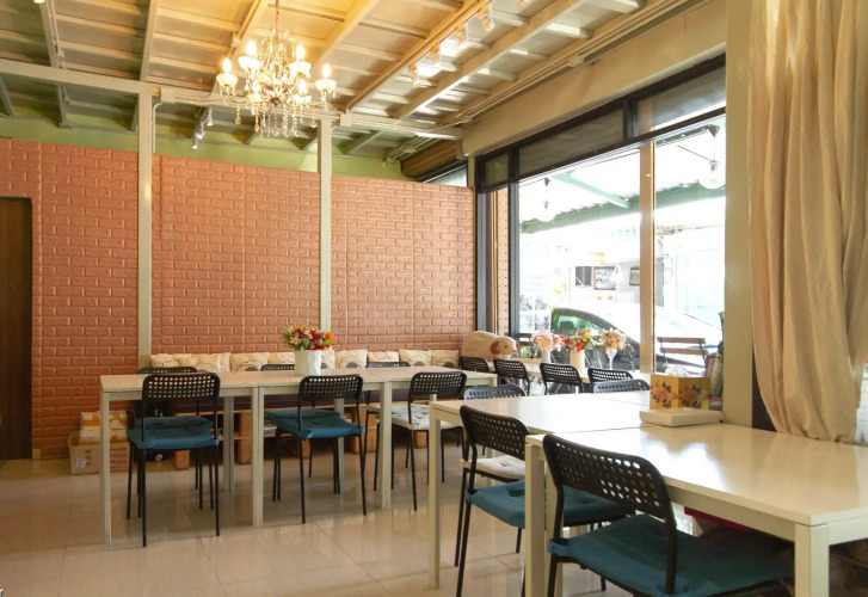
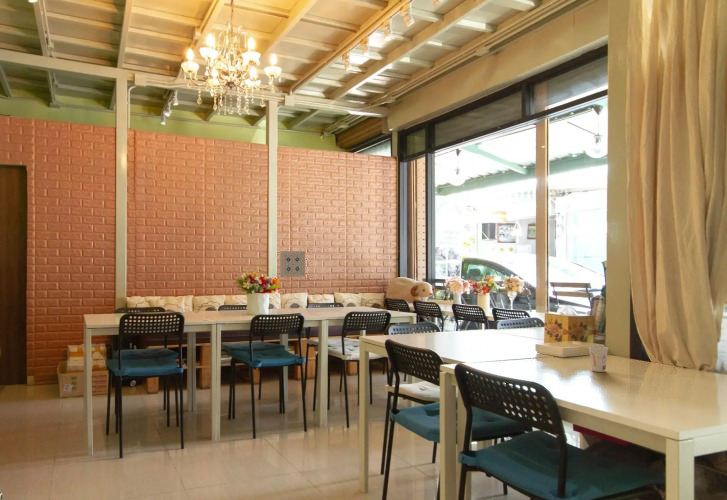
+ cup (598, 358)
+ wall art (292, 264)
